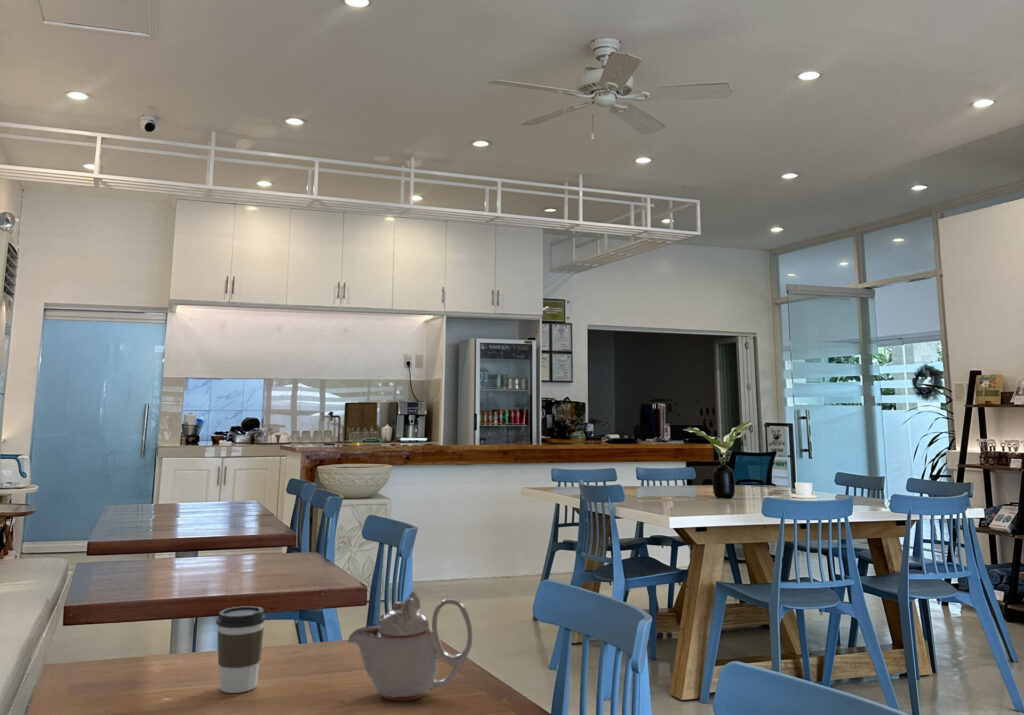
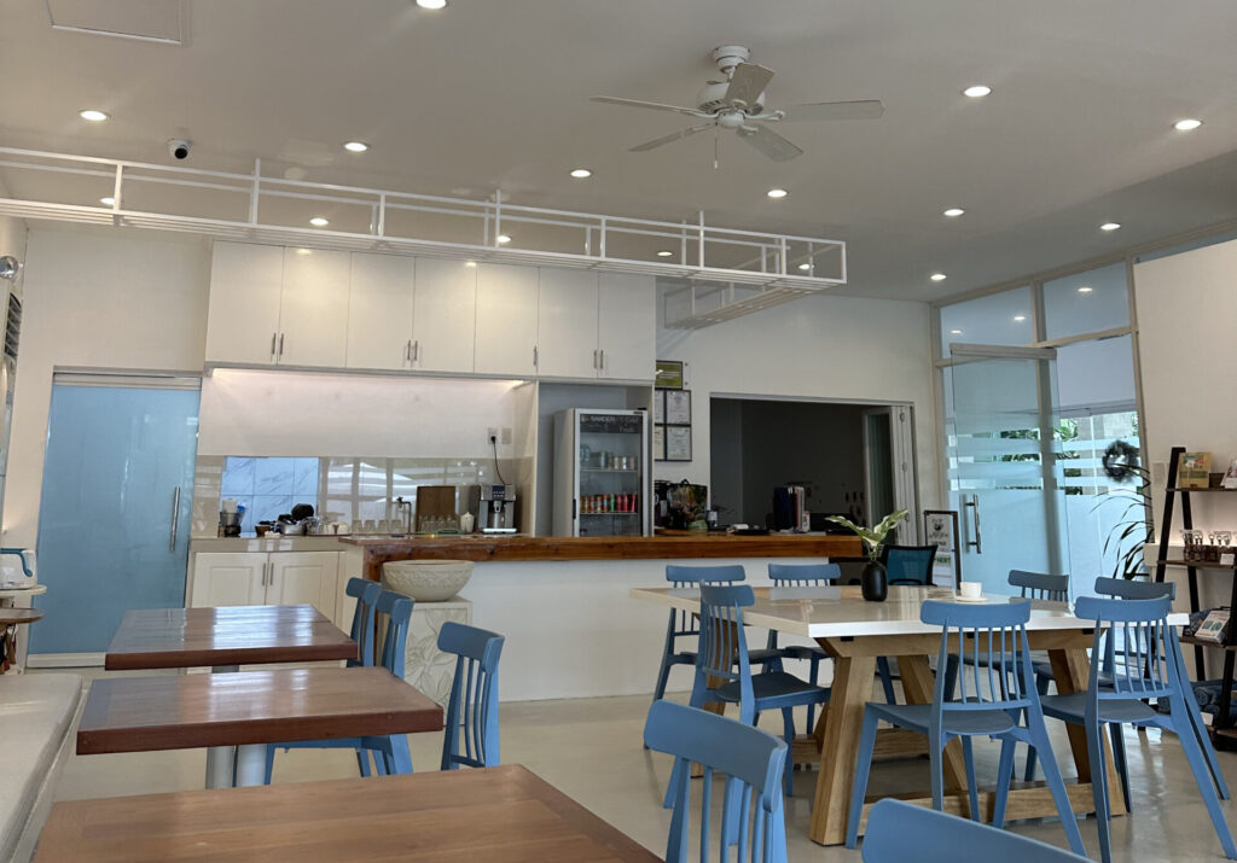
- coffee cup (240, 648)
- teapot (410, 643)
